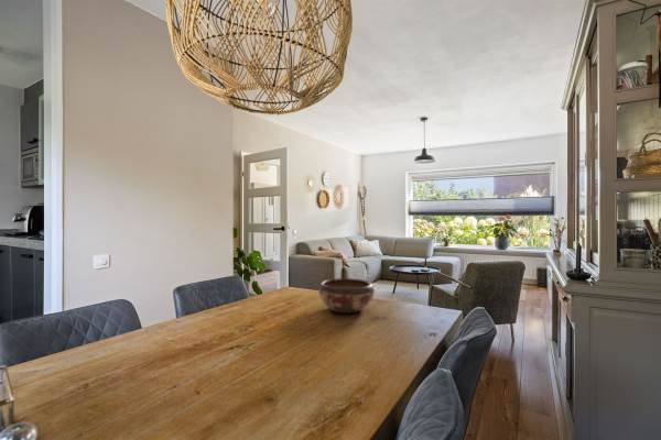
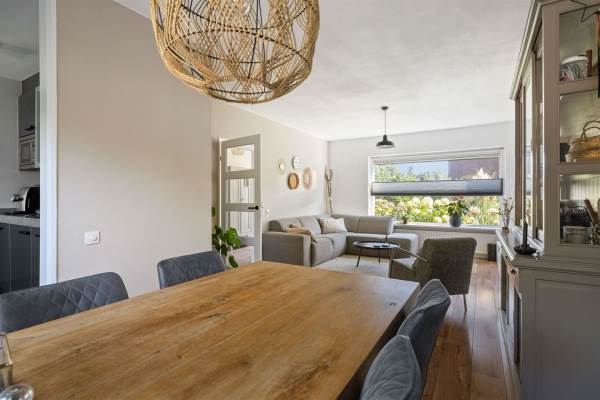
- decorative bowl (346, 296)
